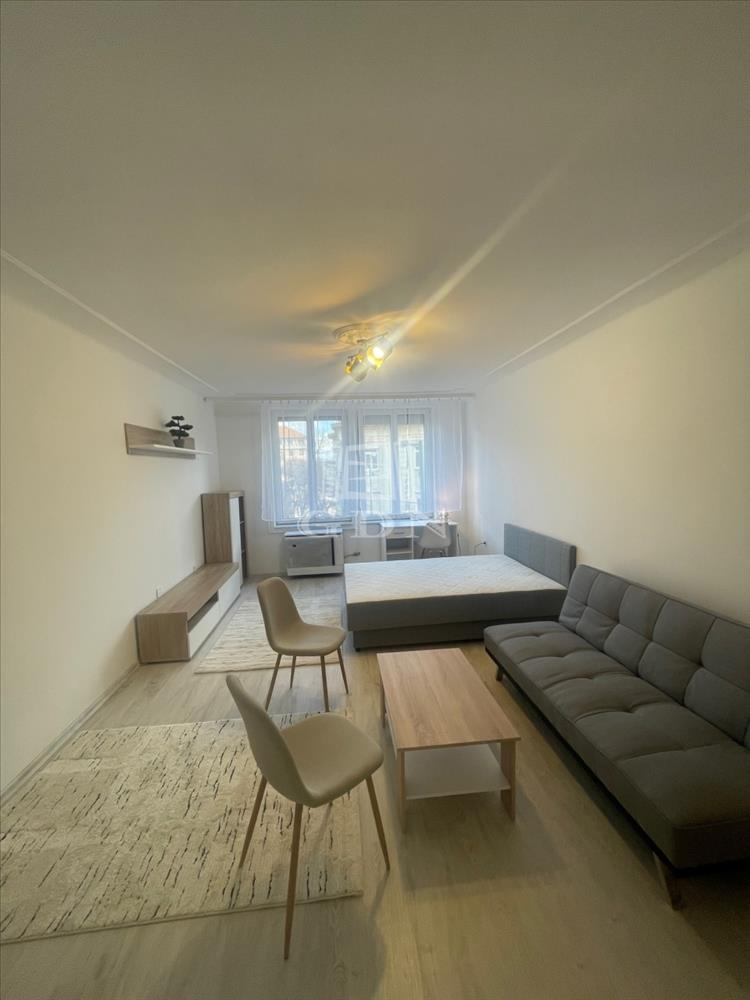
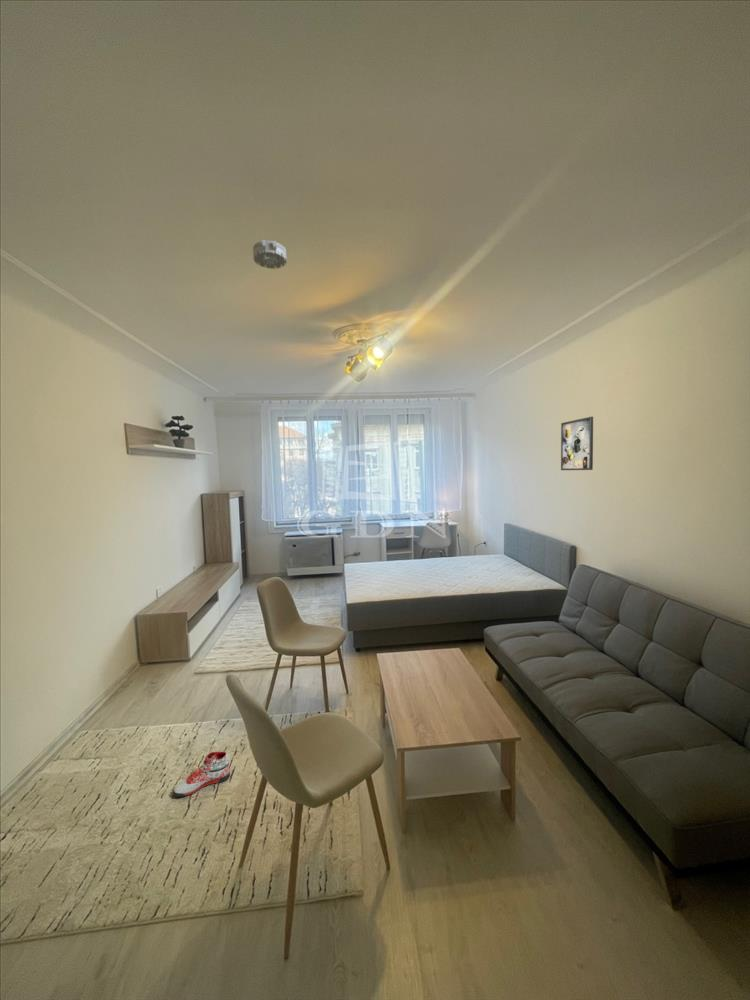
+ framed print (576, 445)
+ sneaker (201, 771)
+ smoke detector (269, 254)
